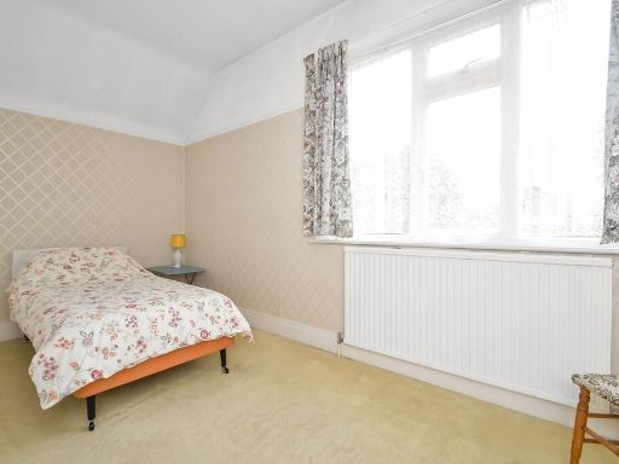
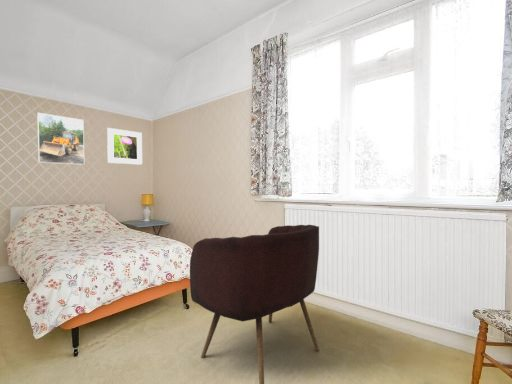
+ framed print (62, 140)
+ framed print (125, 147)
+ armchair (256, 285)
